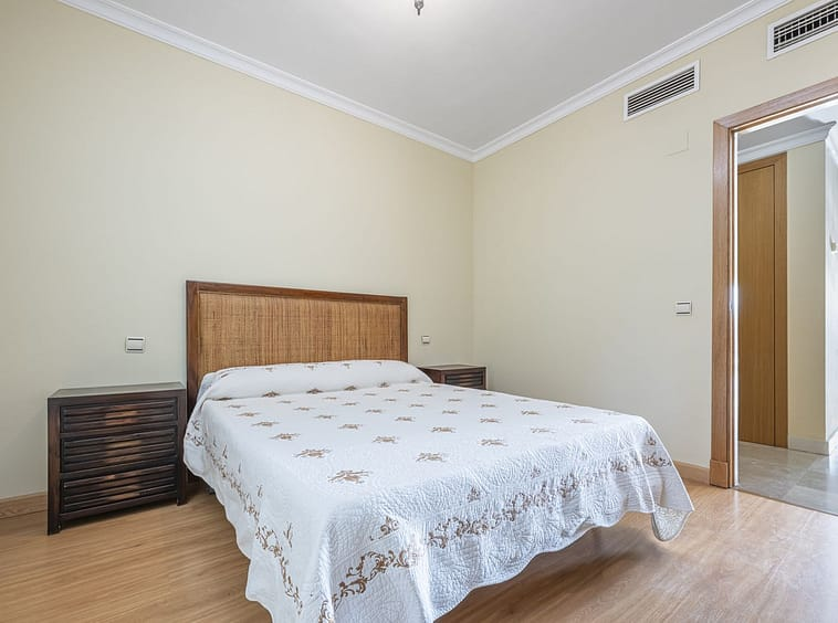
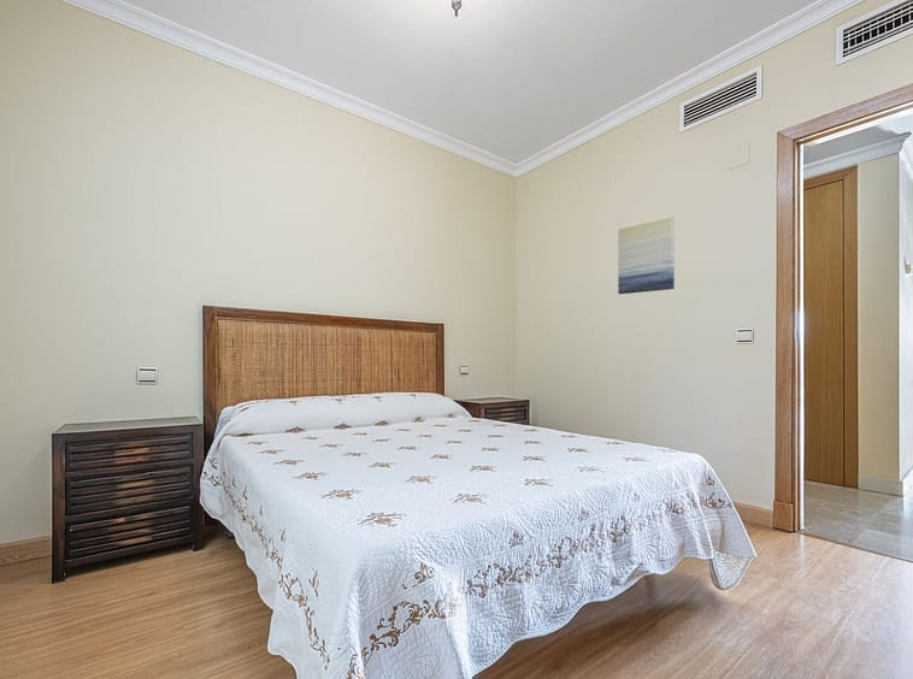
+ wall art (644, 258)
